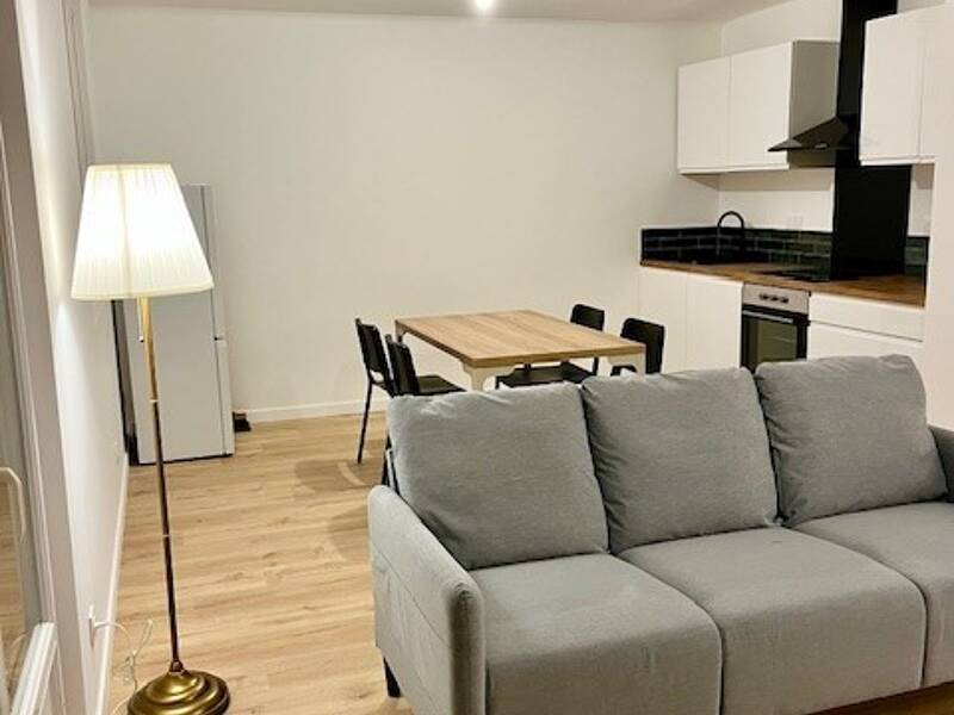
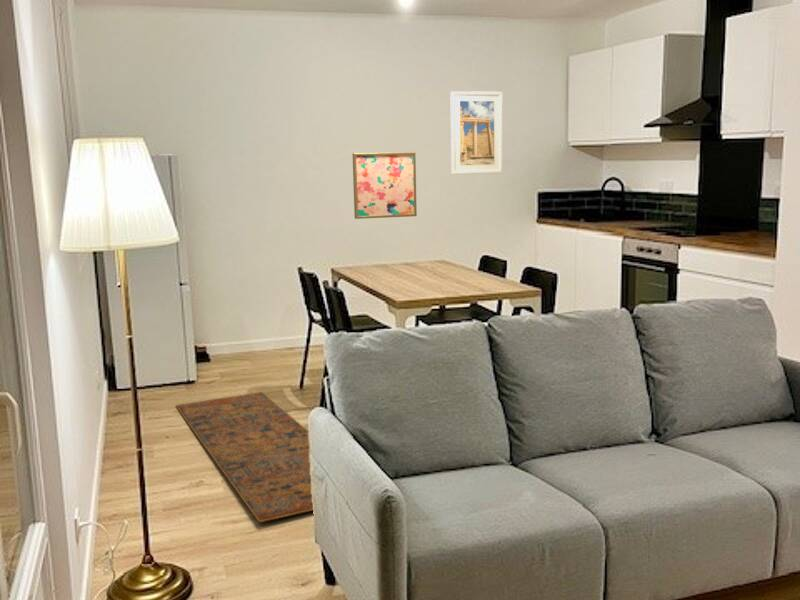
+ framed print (476, 133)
+ rug (261, 442)
+ wall art (385, 185)
